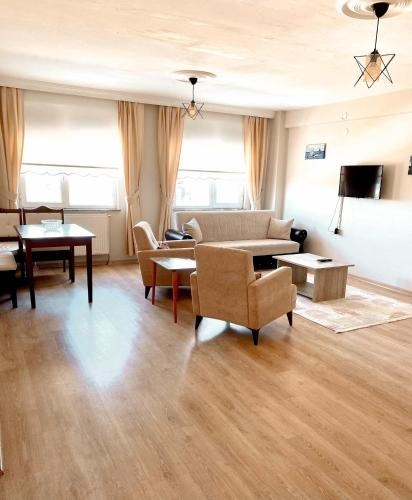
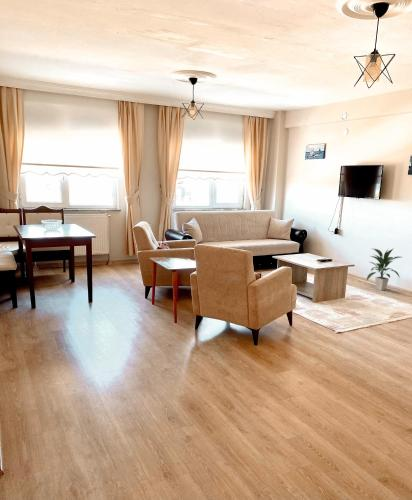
+ indoor plant (381, 267)
